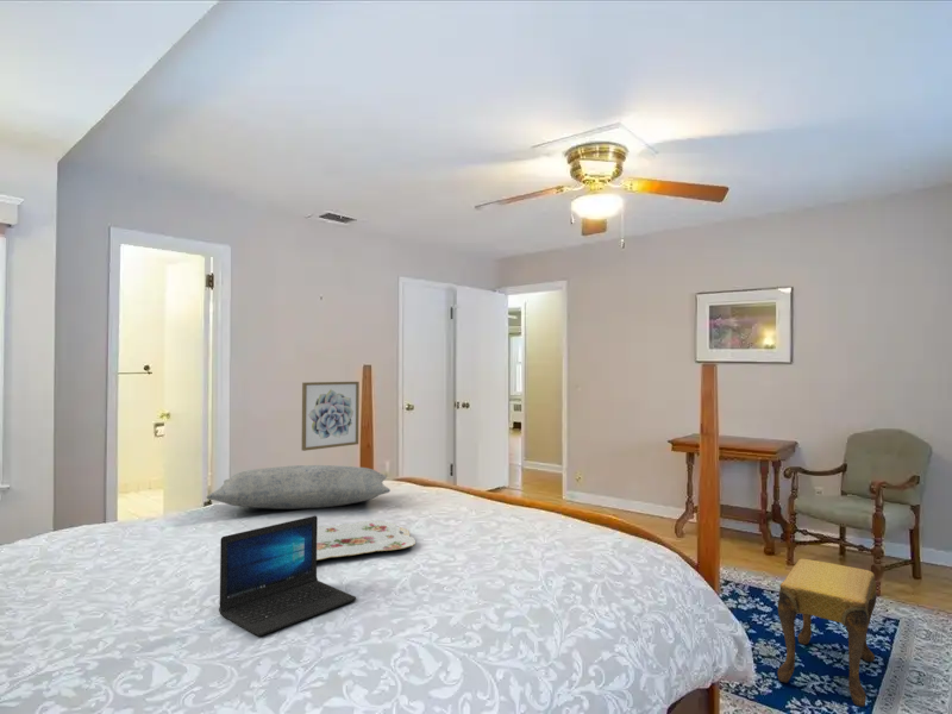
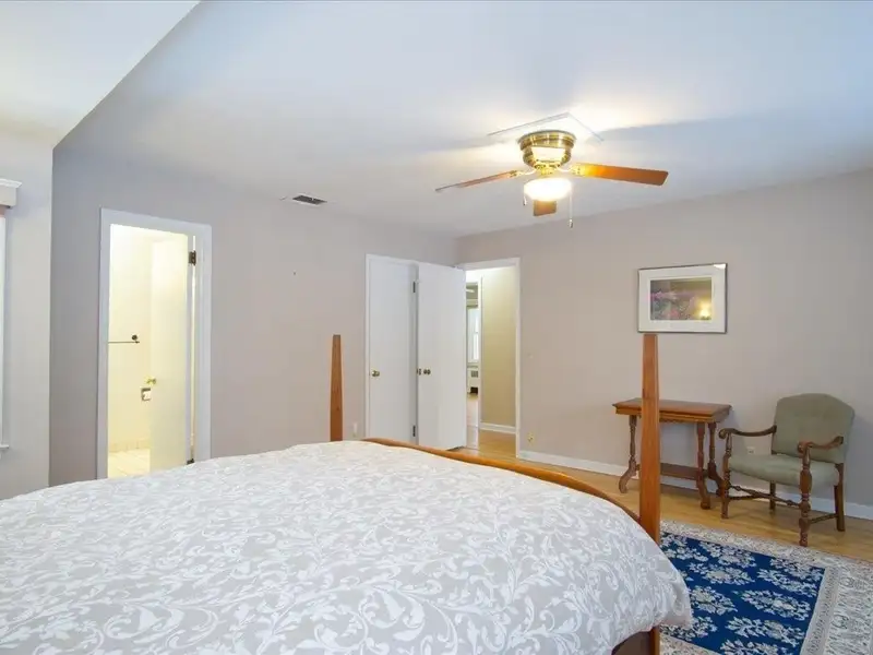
- wall art (331, 414)
- pillow (303, 486)
- footstool (828, 619)
- serving tray (342, 540)
- laptop (289, 569)
